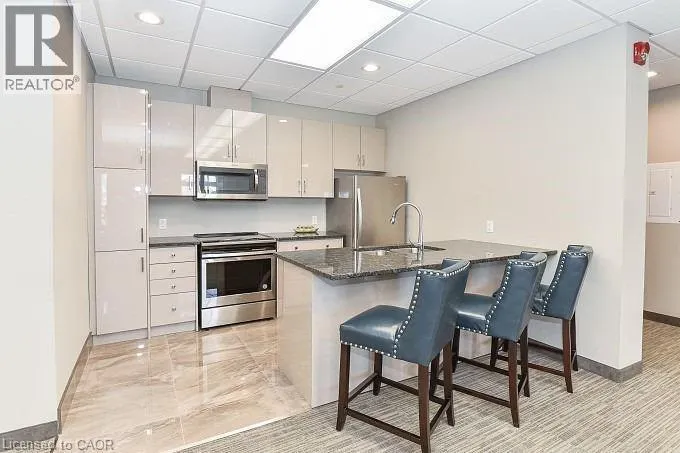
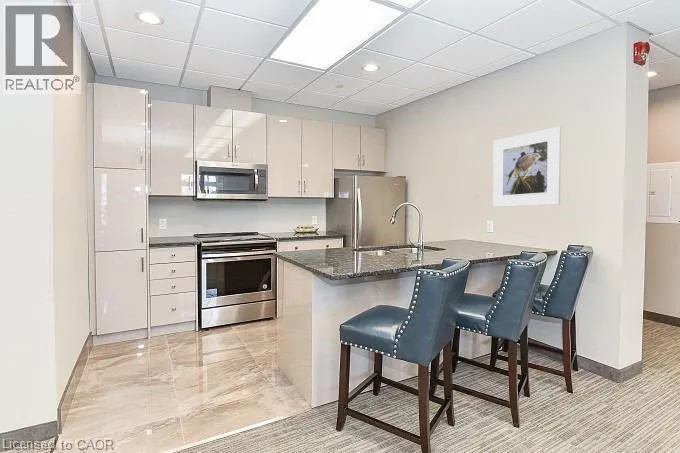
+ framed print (524, 170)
